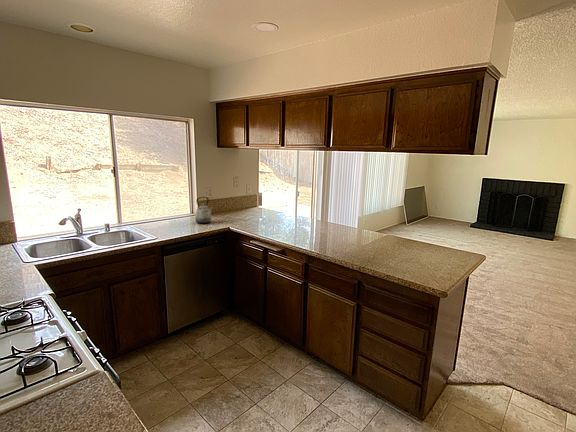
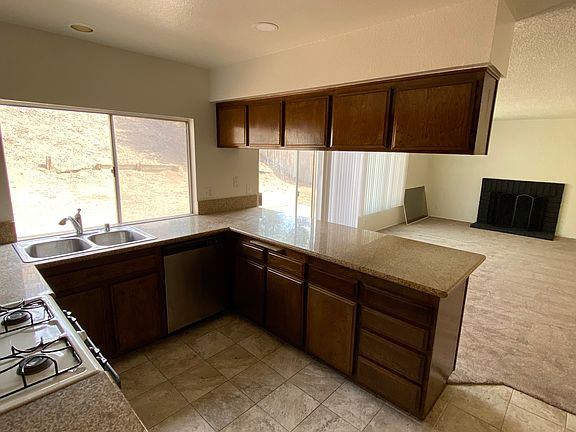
- kettle (205, 209)
